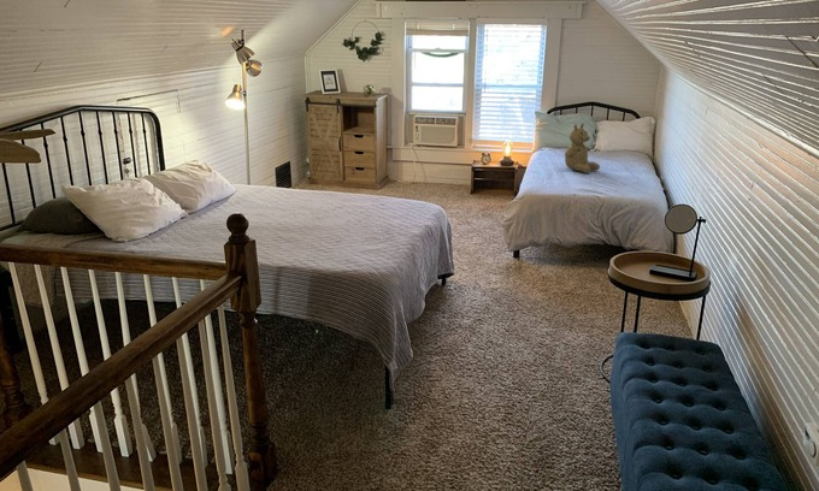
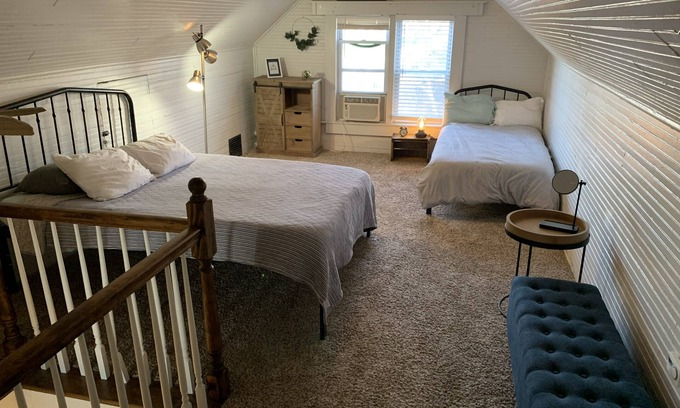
- teddy bear (583, 147)
